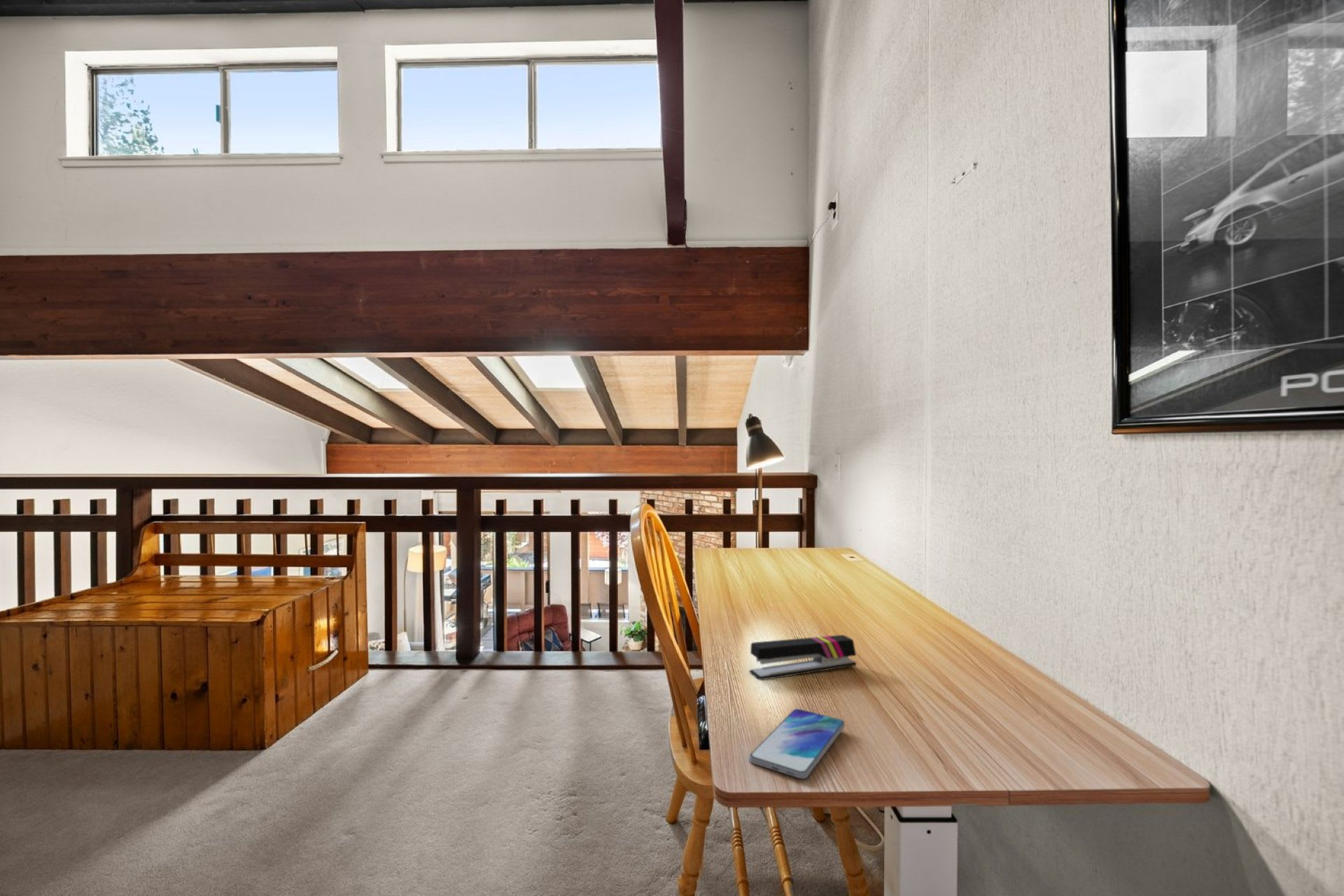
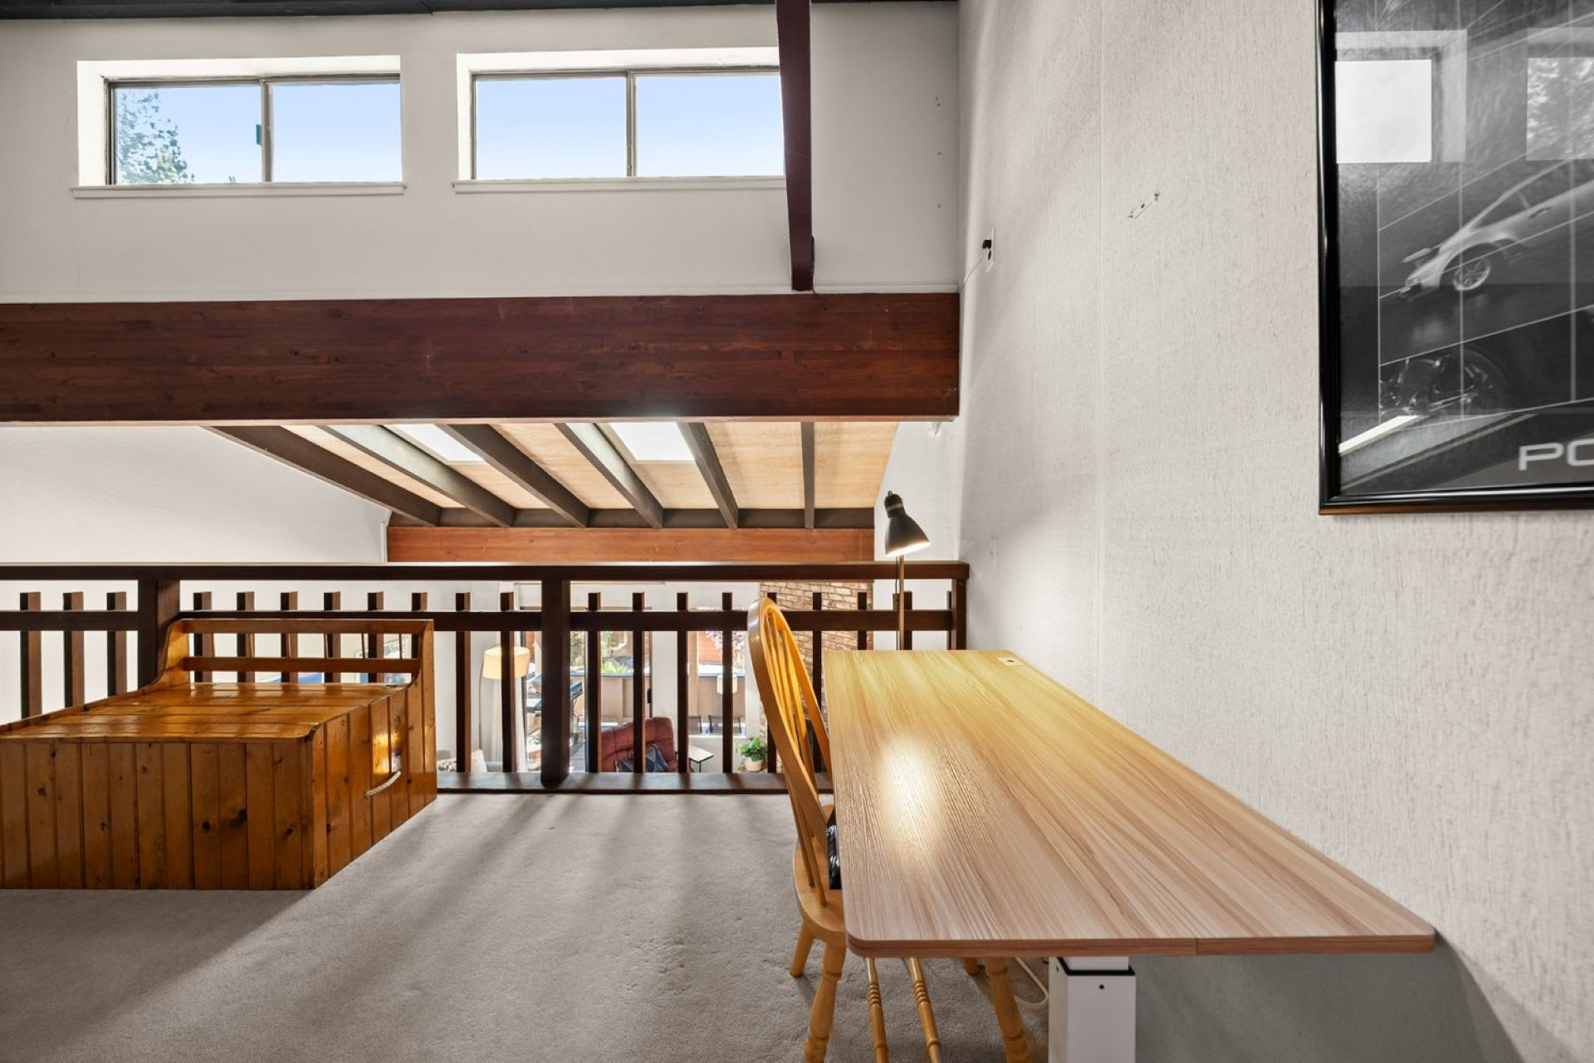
- smartphone (799, 740)
- stapler (804, 654)
